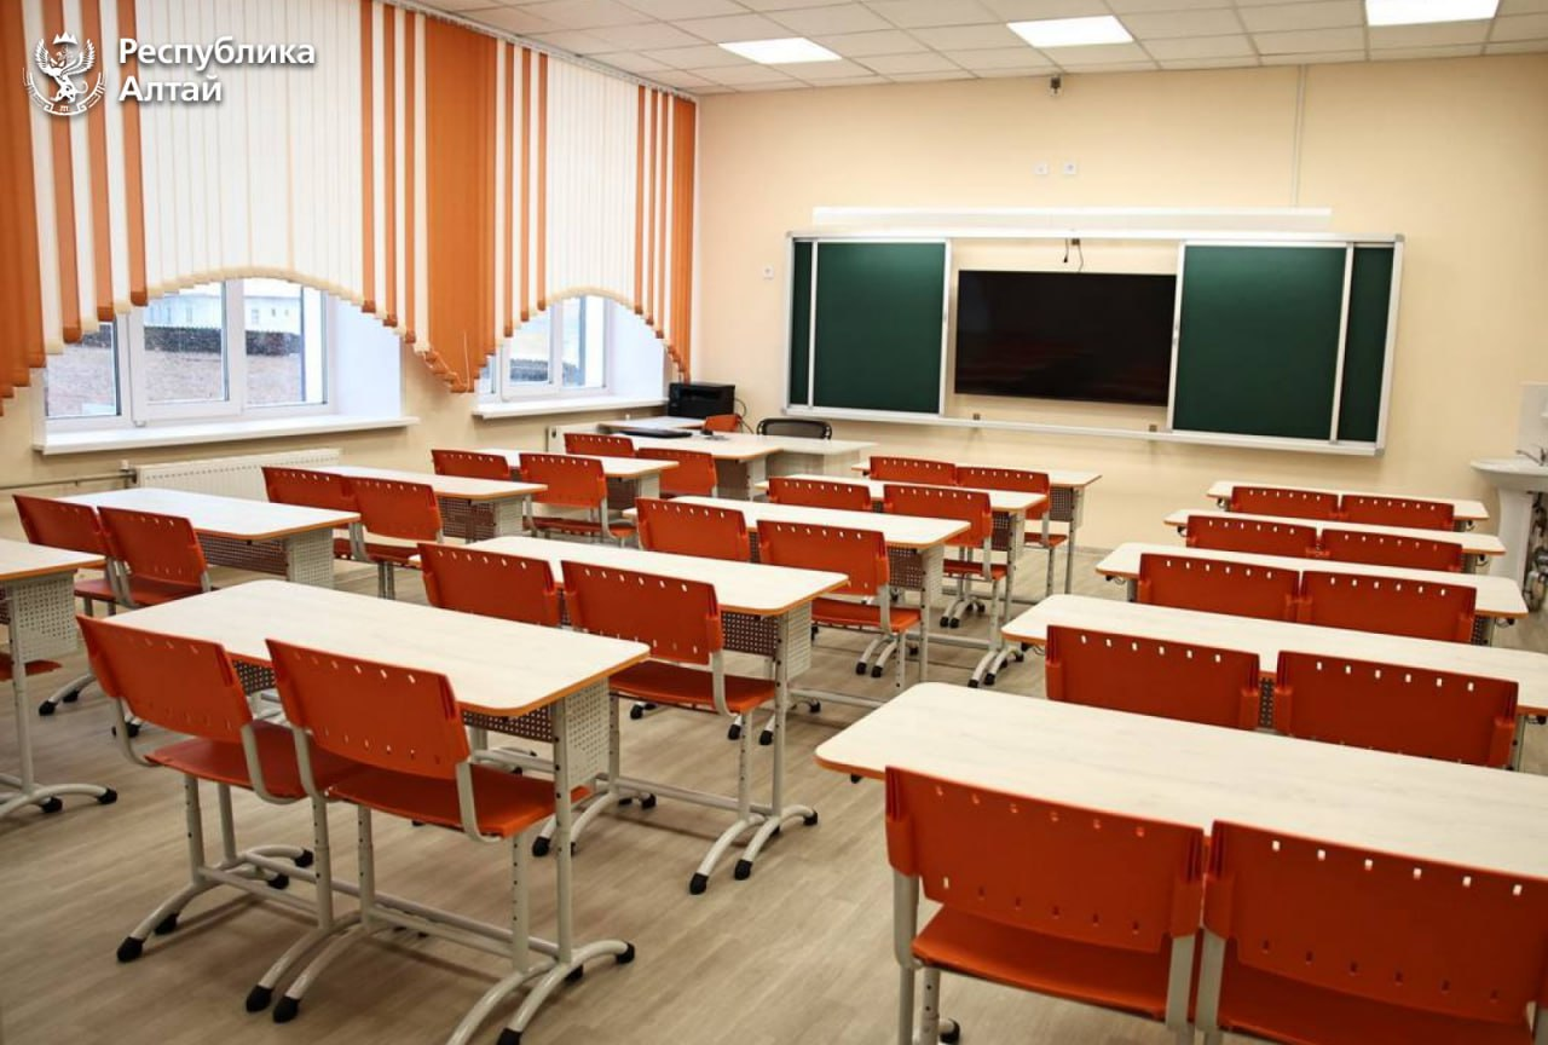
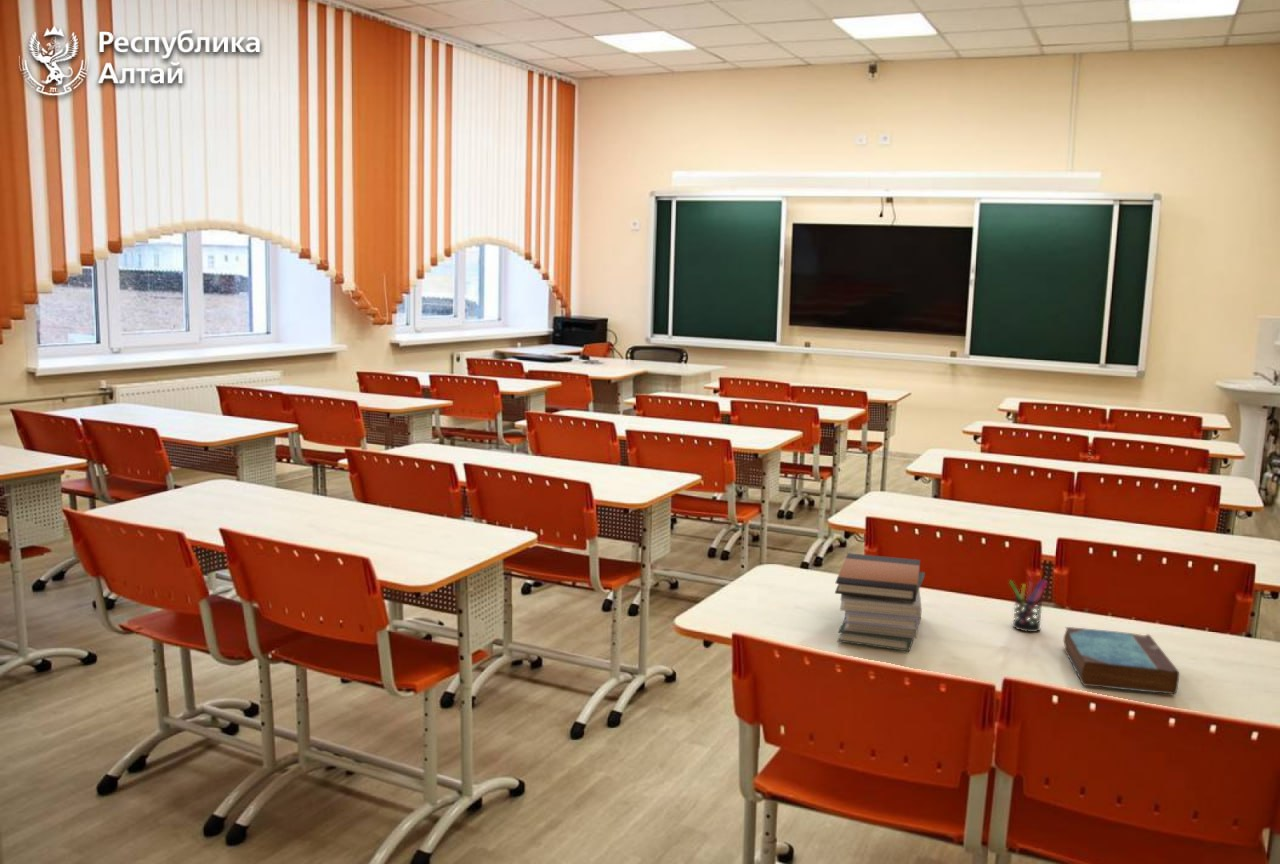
+ pen holder (1025, 600)
+ book (1117, 658)
+ book stack (880, 600)
